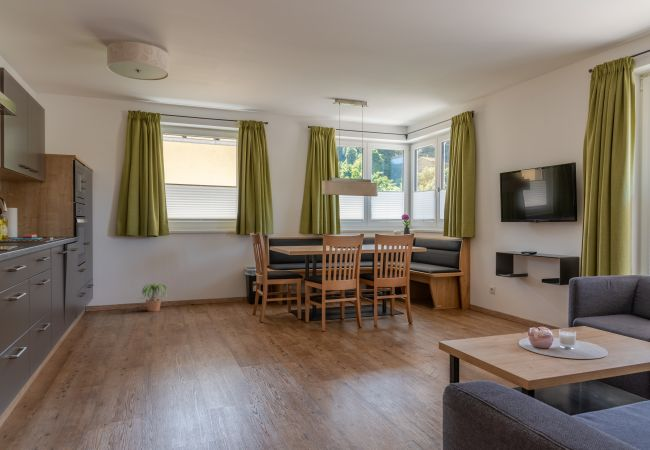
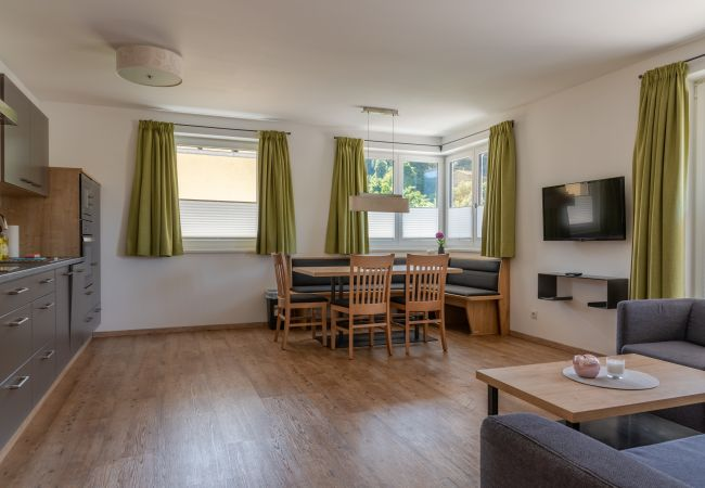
- potted plant (154, 296)
